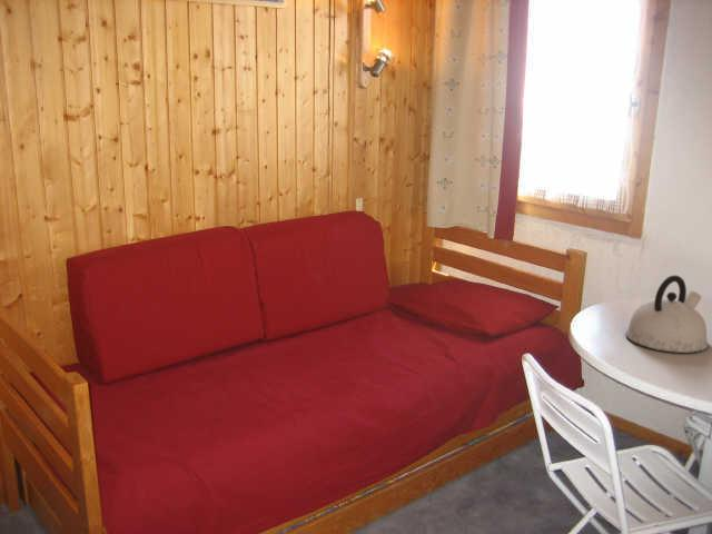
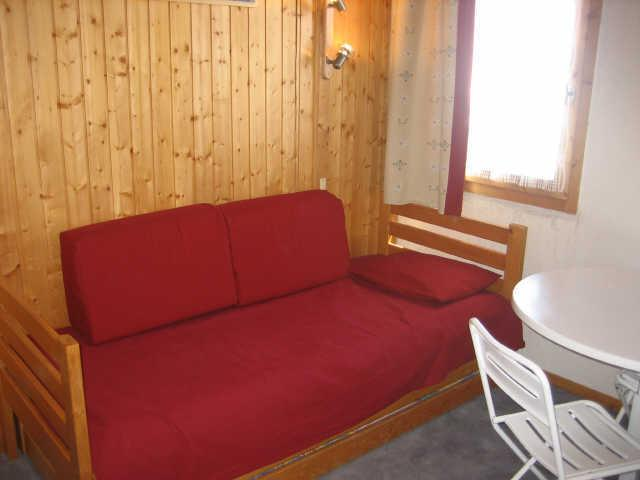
- kettle (672, 307)
